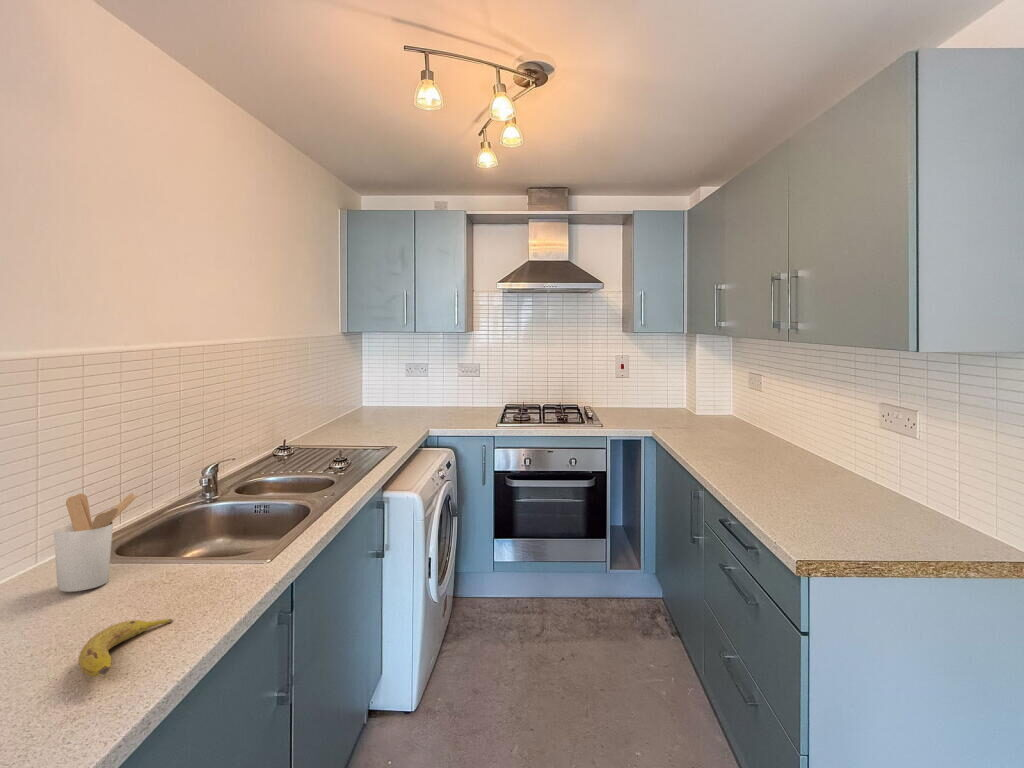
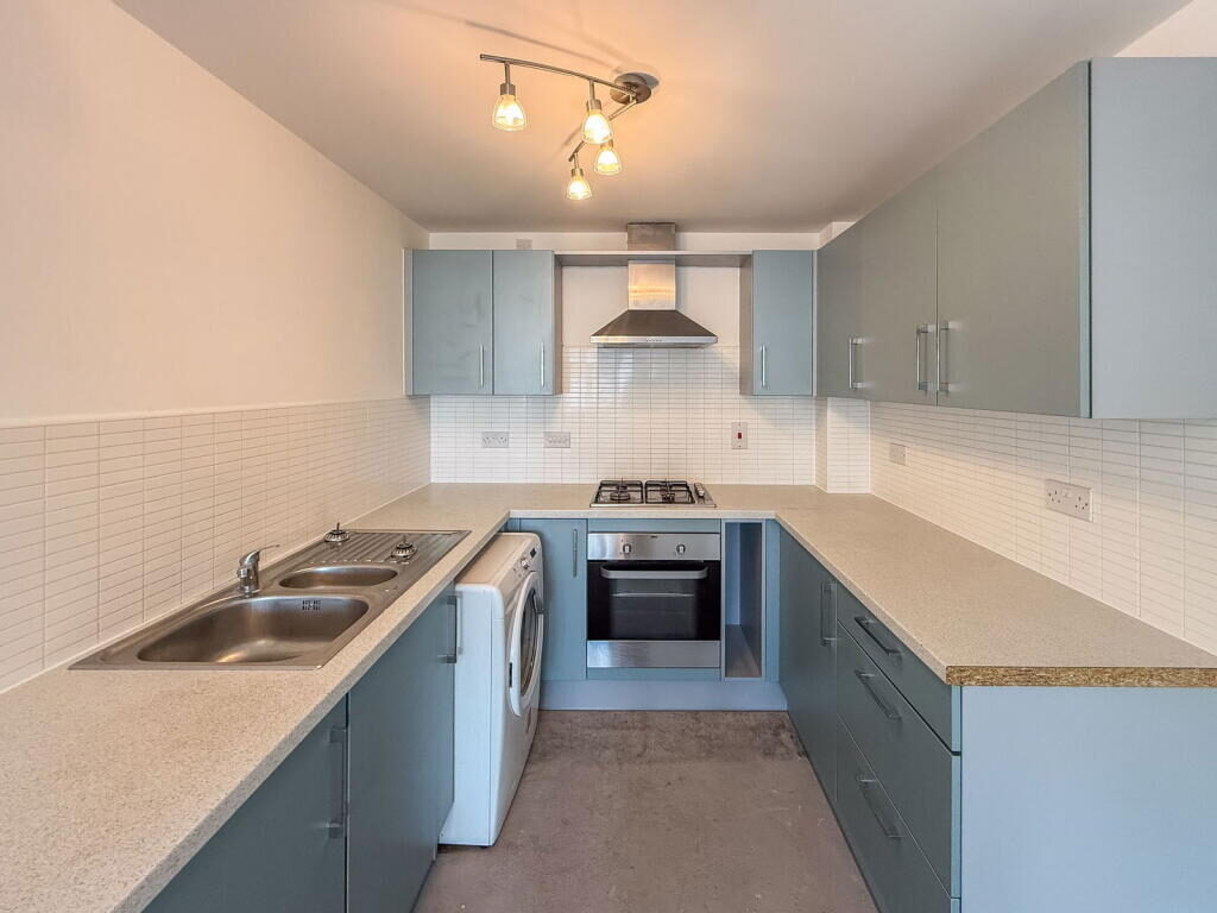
- utensil holder (99, 538)
- fruit (122, 641)
